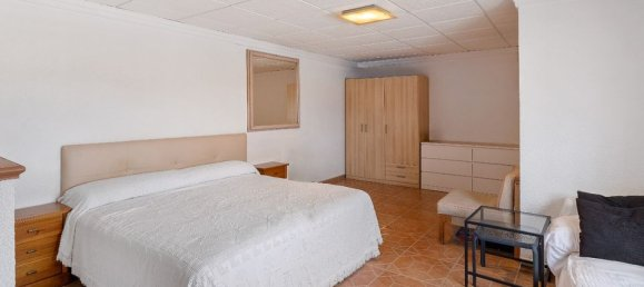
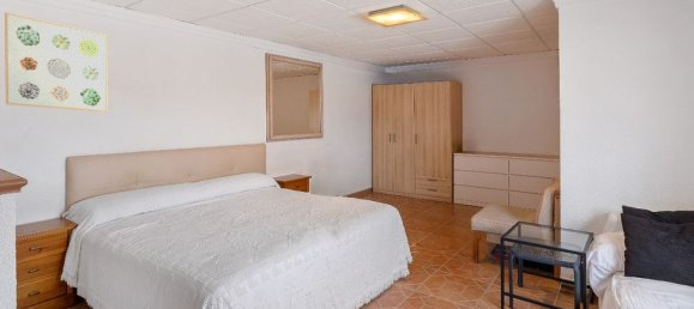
+ wall art (60, 66)
